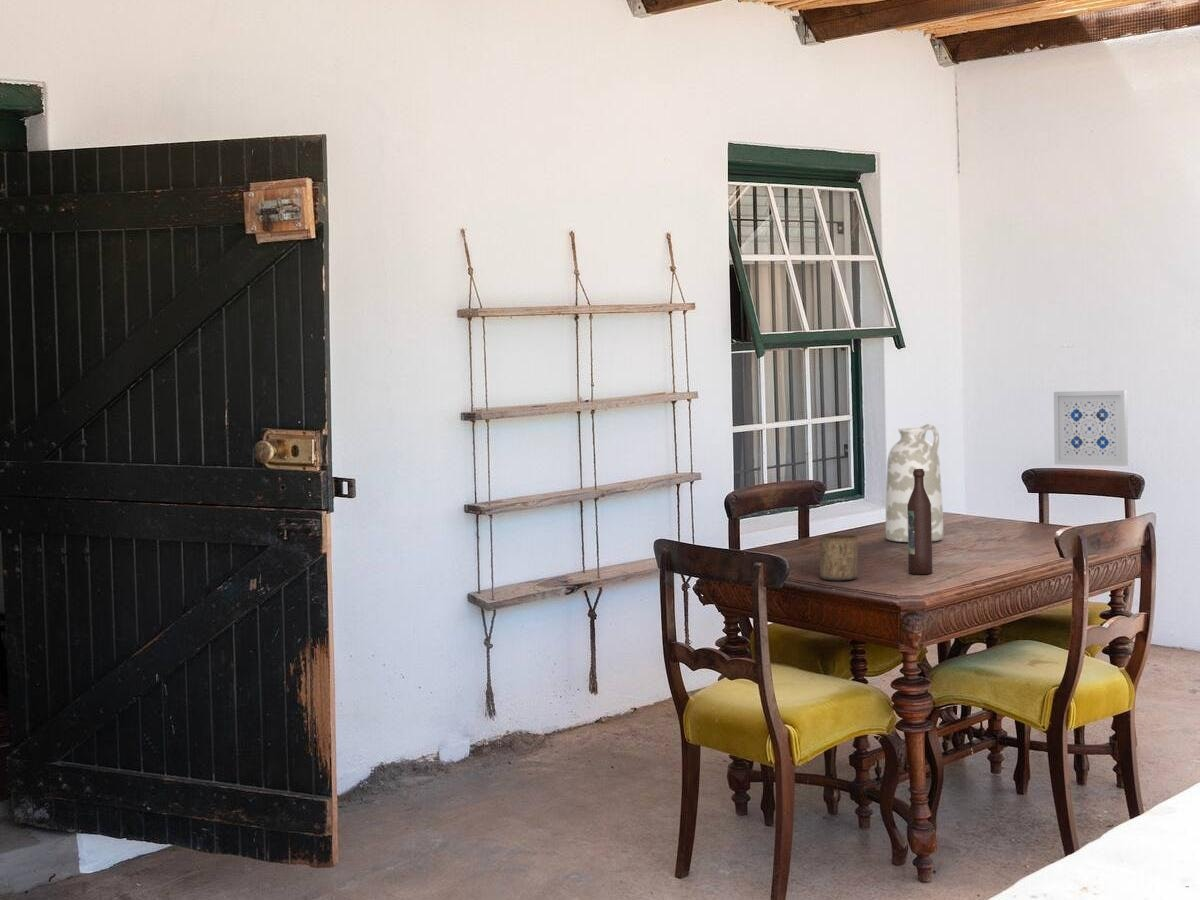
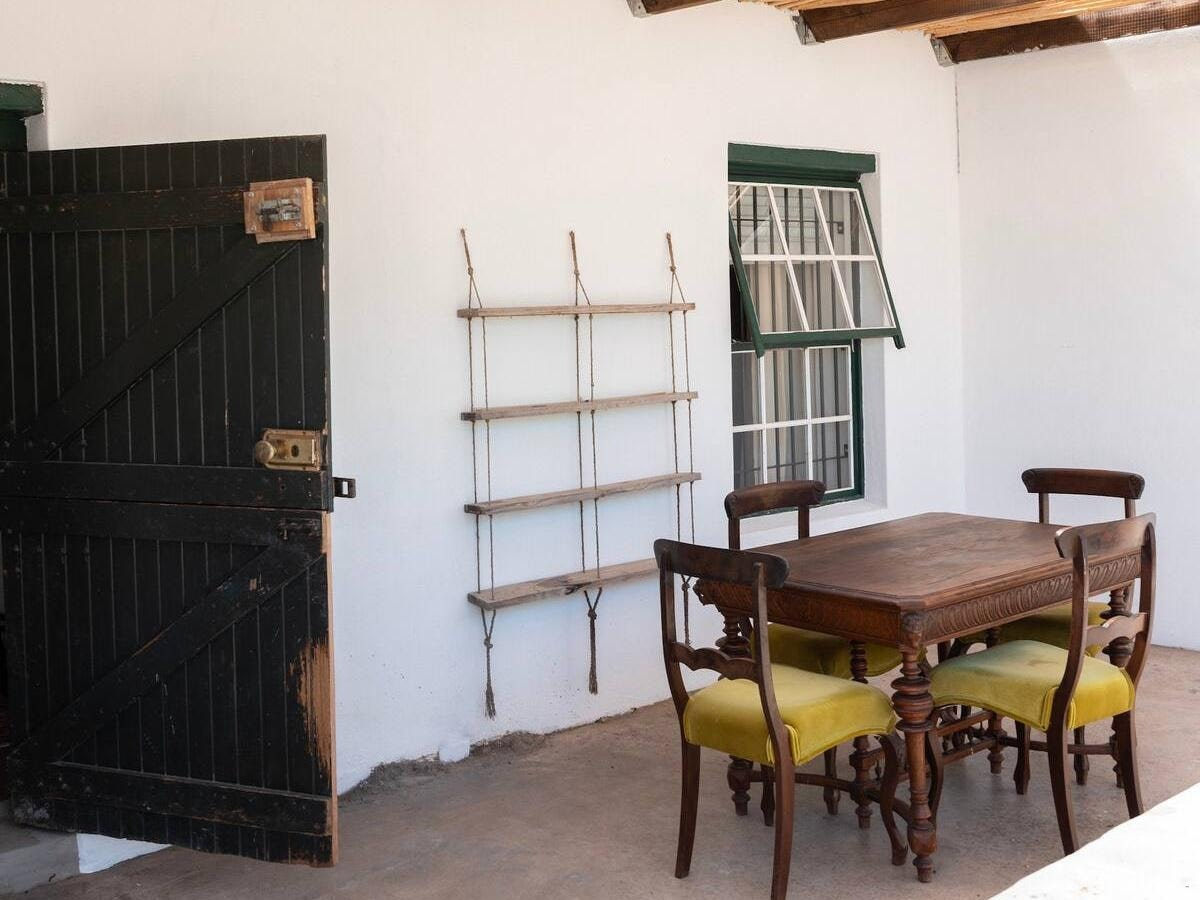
- vase (913, 481)
- wall art (1090, 428)
- wine bottle (919, 520)
- cup (839, 557)
